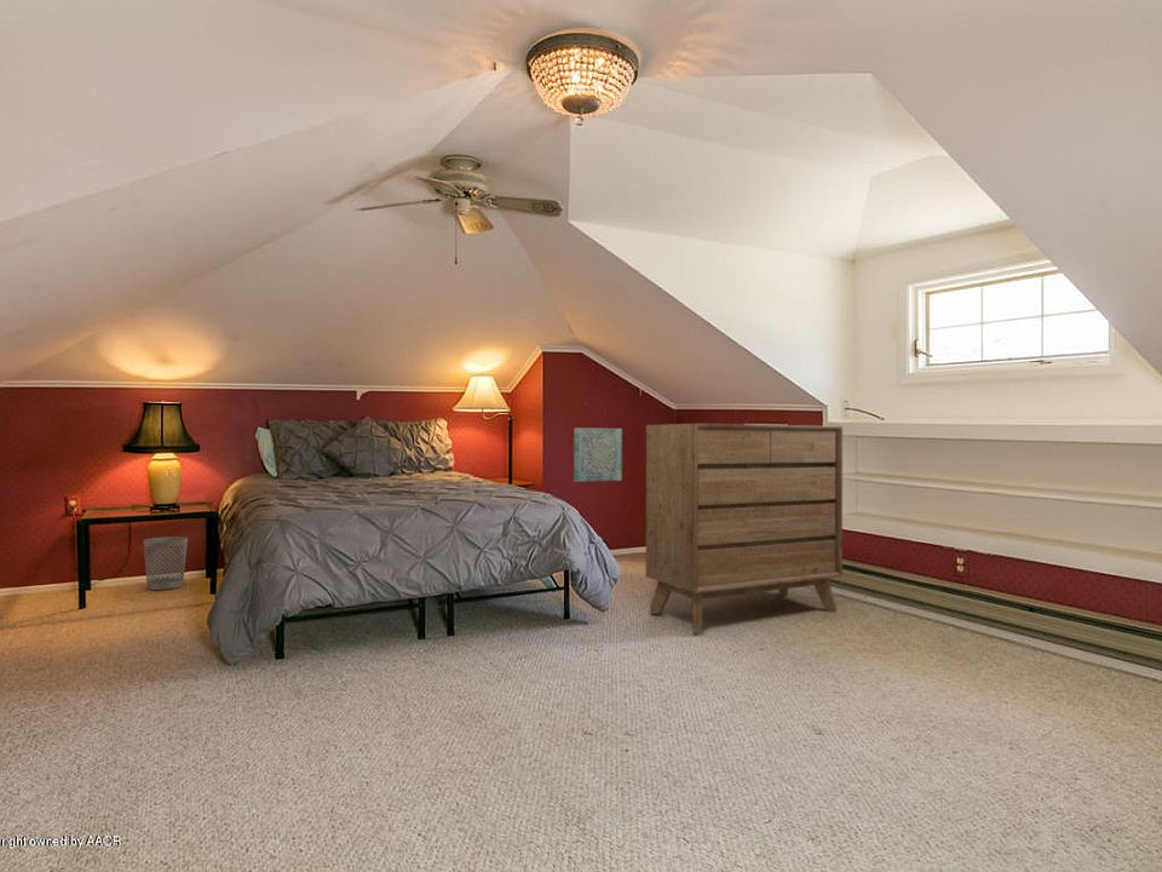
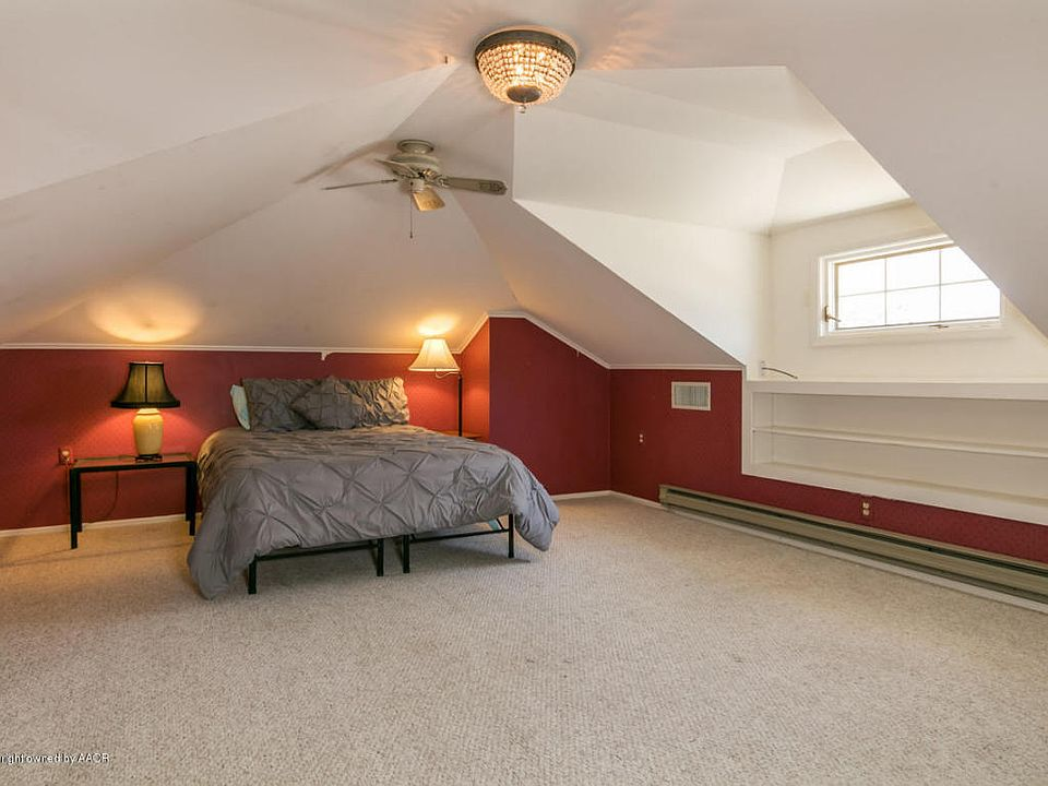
- wall art (598, 454)
- wastebasket (165, 563)
- dresser (744, 518)
